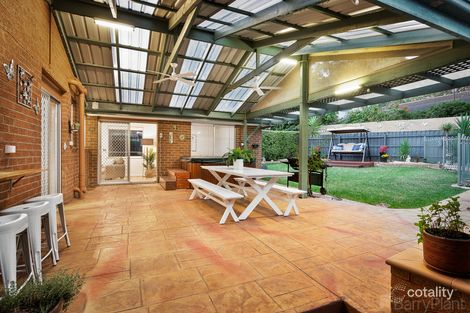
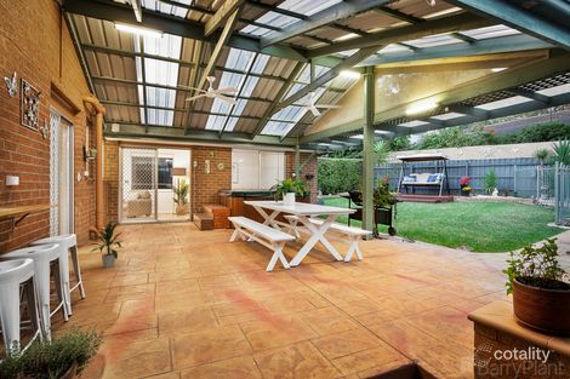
+ indoor plant (108, 243)
